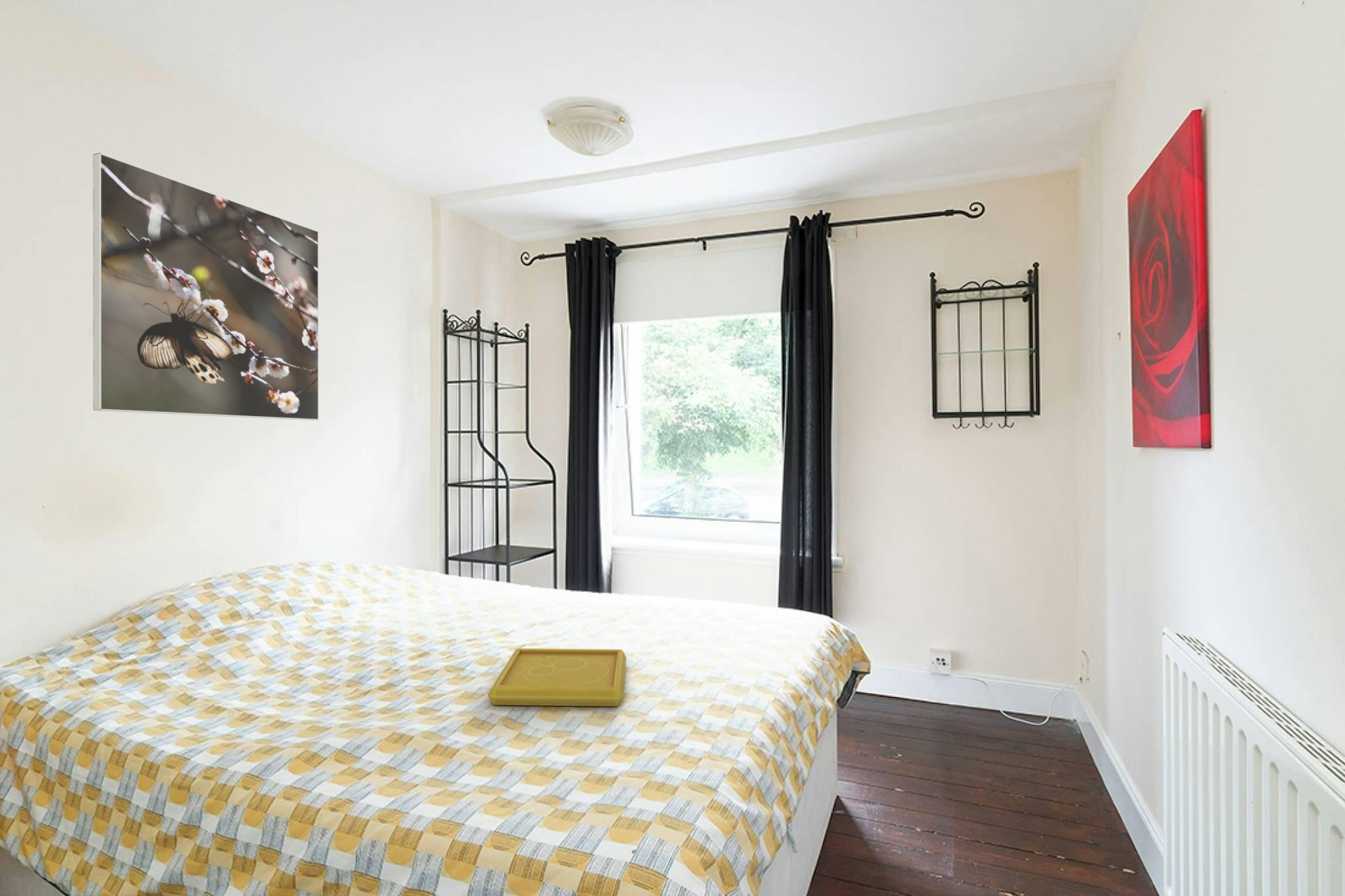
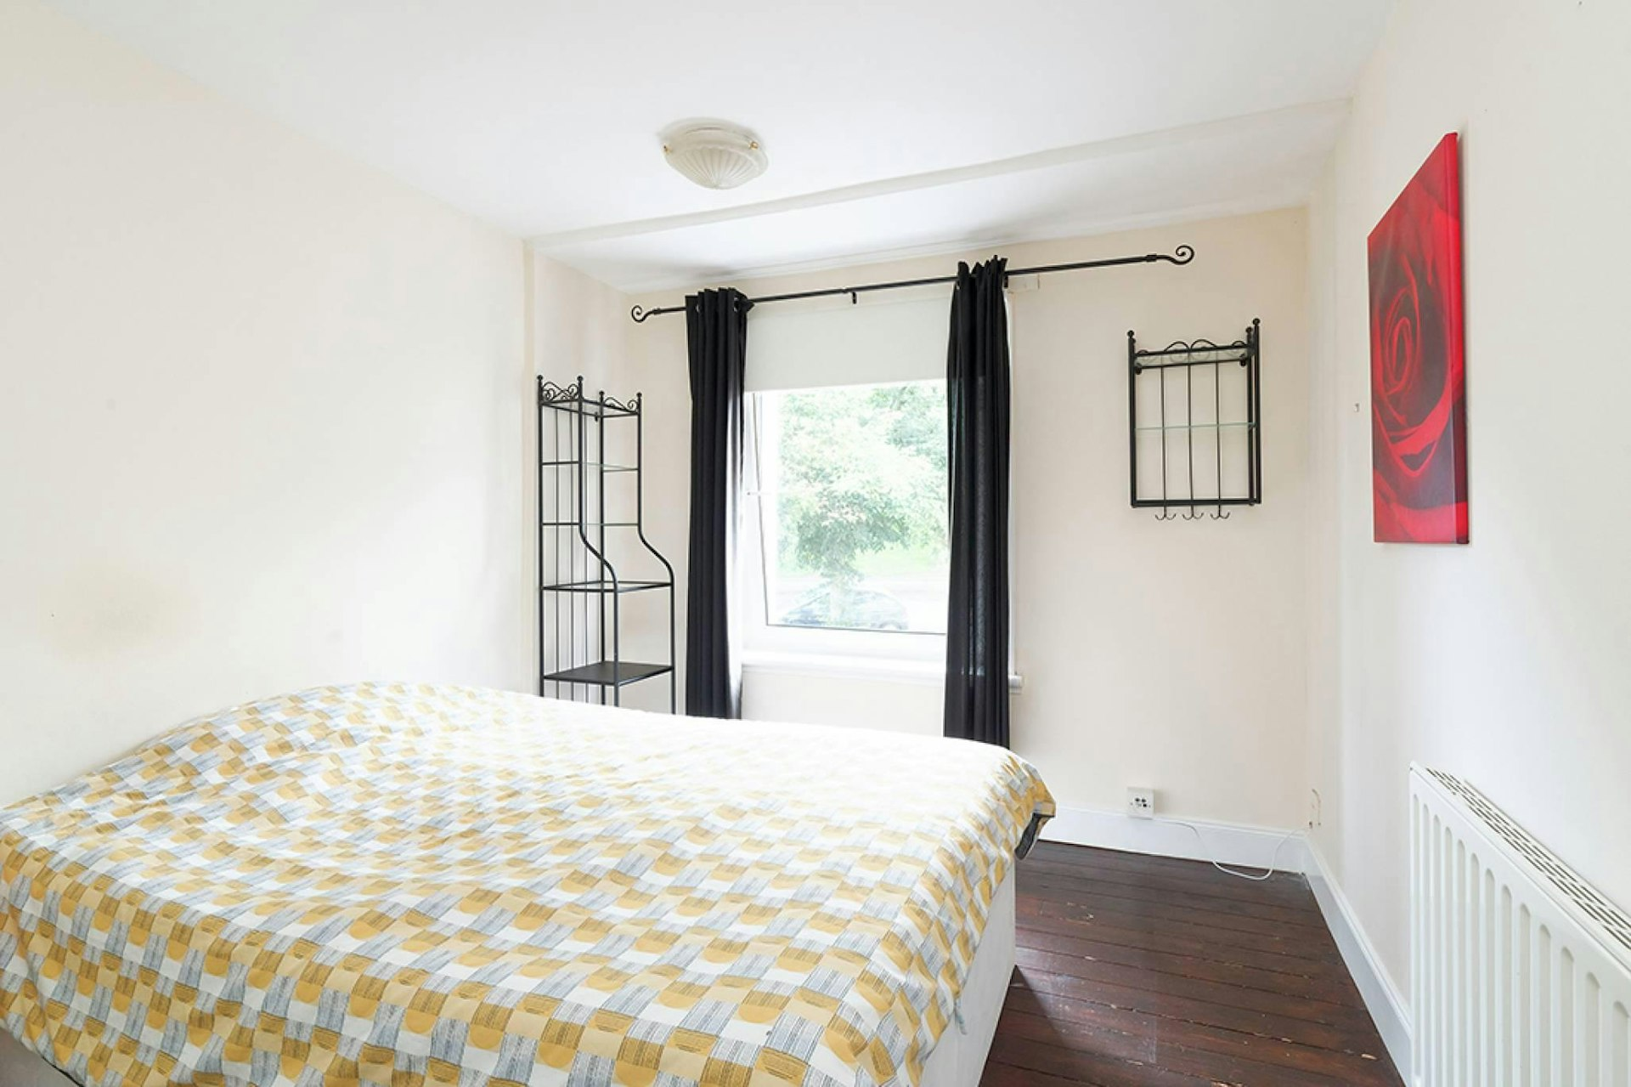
- serving tray (563, 675)
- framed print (223, 307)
